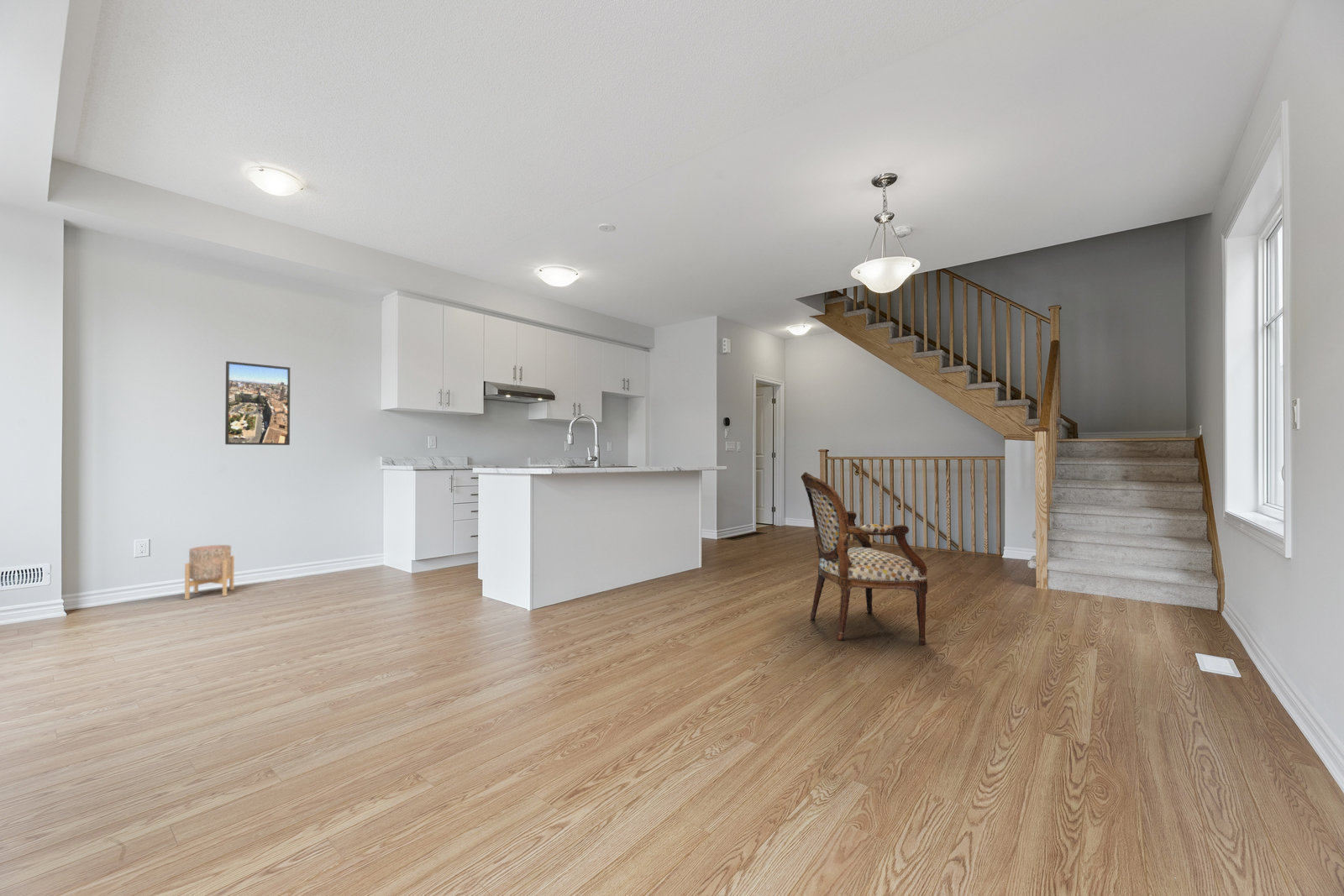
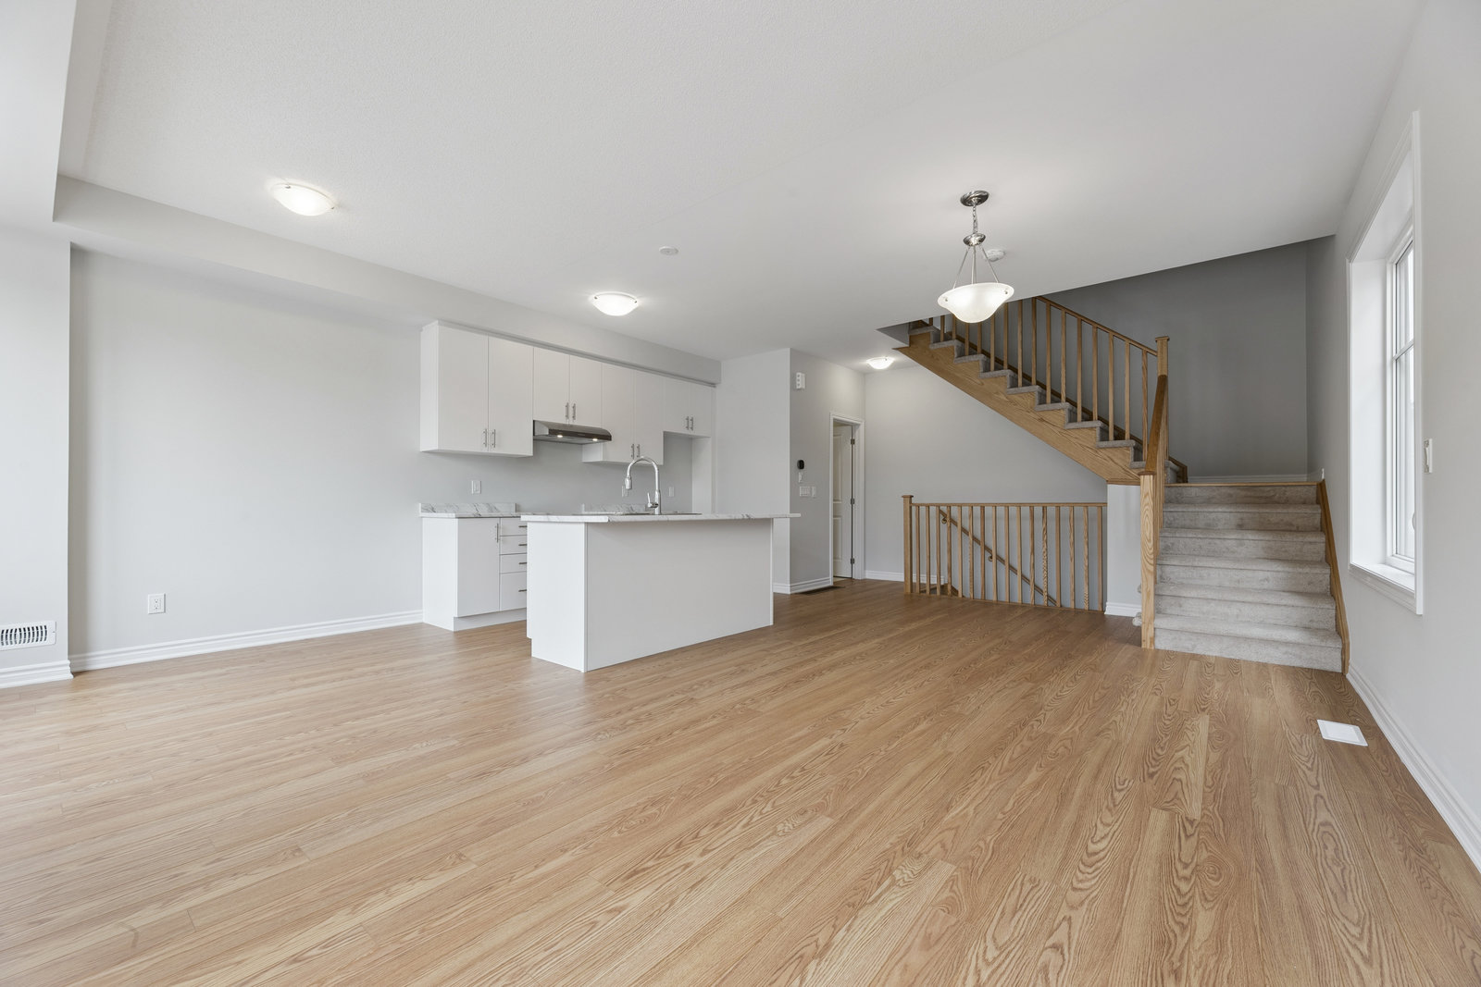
- planter (210, 570)
- armchair (858, 550)
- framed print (259, 404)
